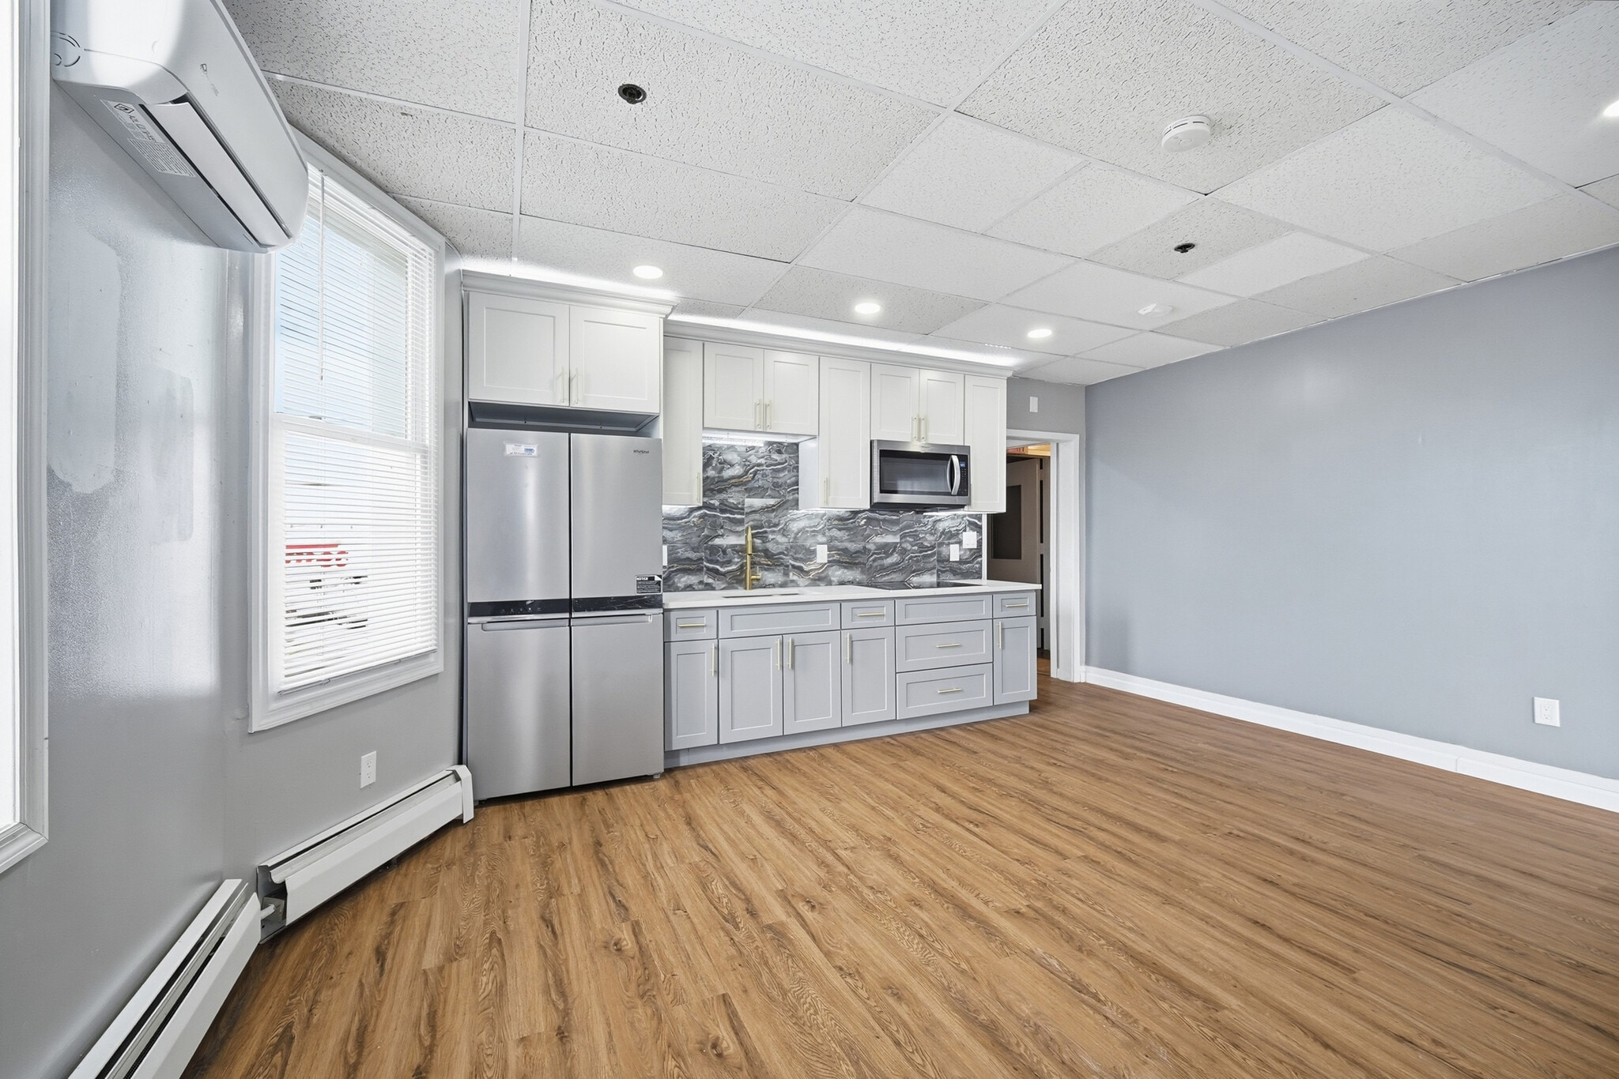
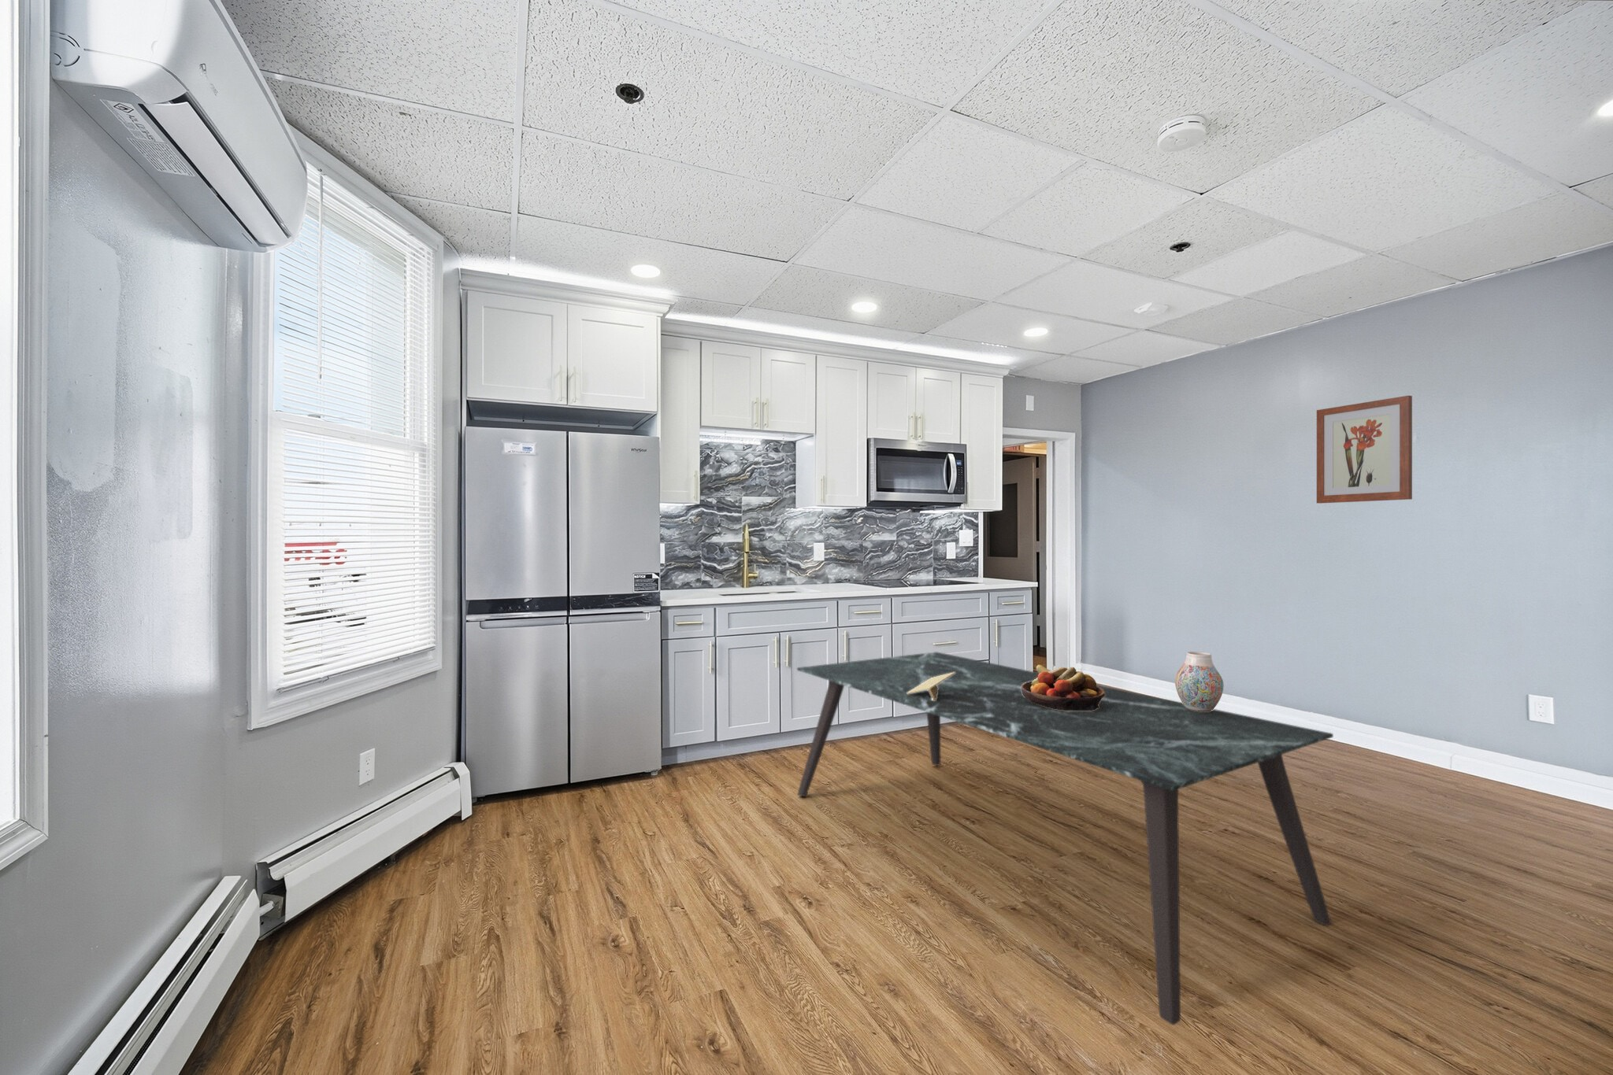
+ wall art (1362, 452)
+ vase (1199, 680)
+ napkin holder (933, 683)
+ fruit bowl (1061, 685)
+ dining table (1020, 741)
